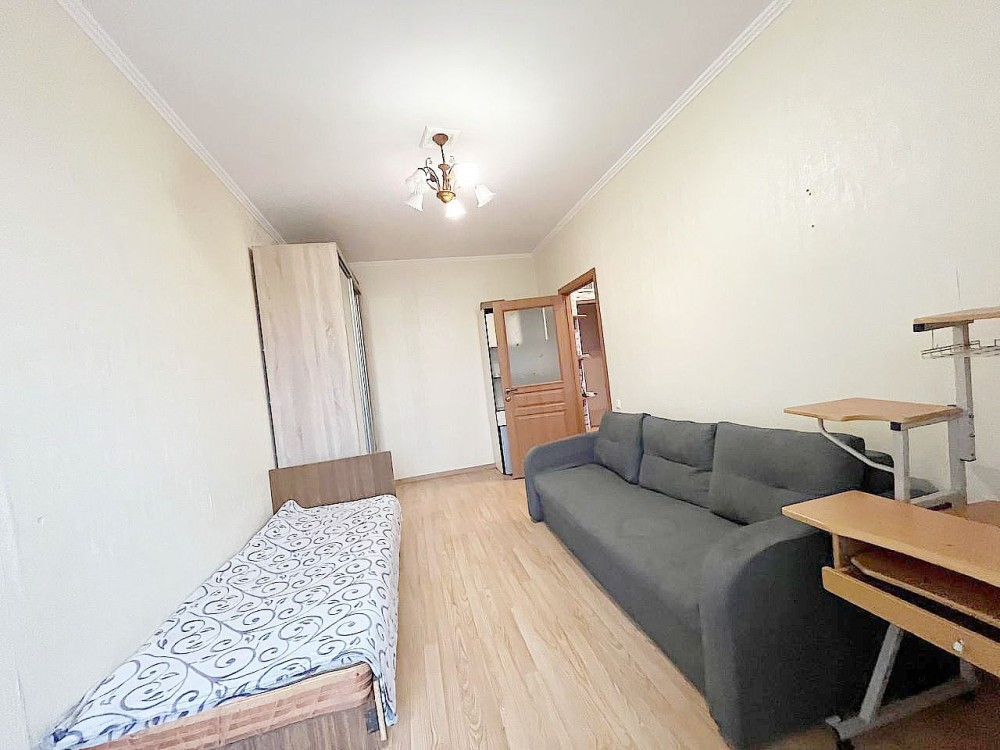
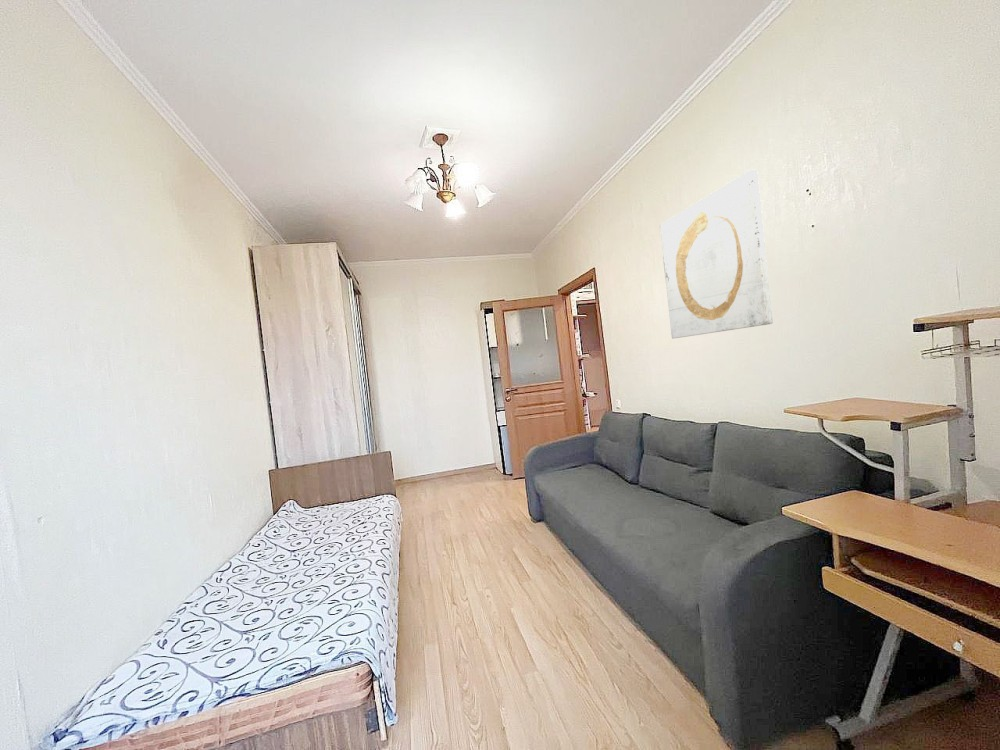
+ wall art (708, 266)
